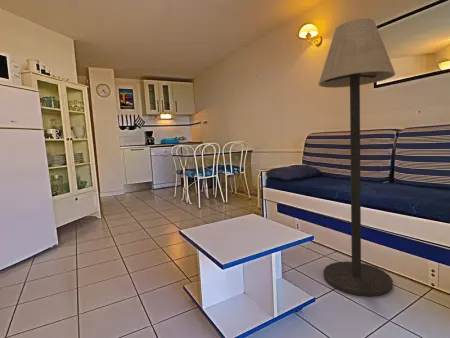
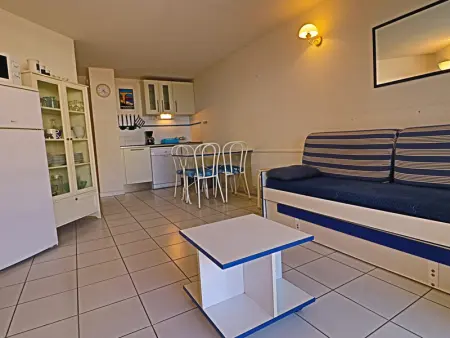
- floor lamp (355, 158)
